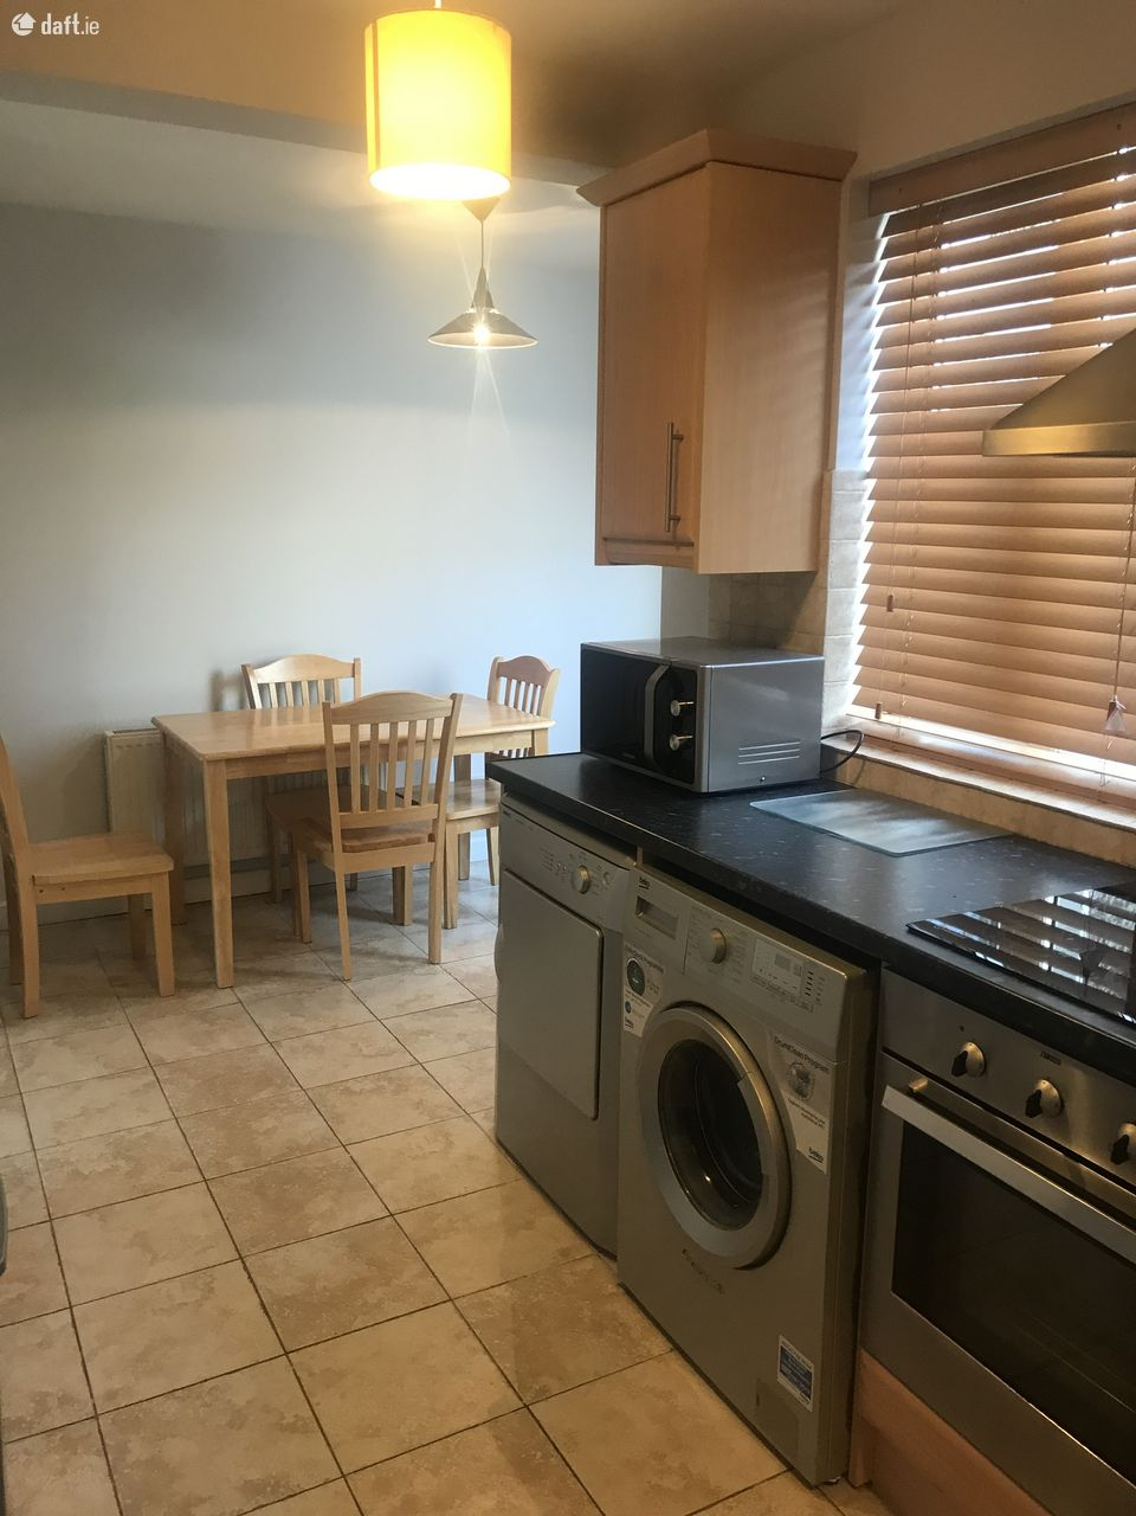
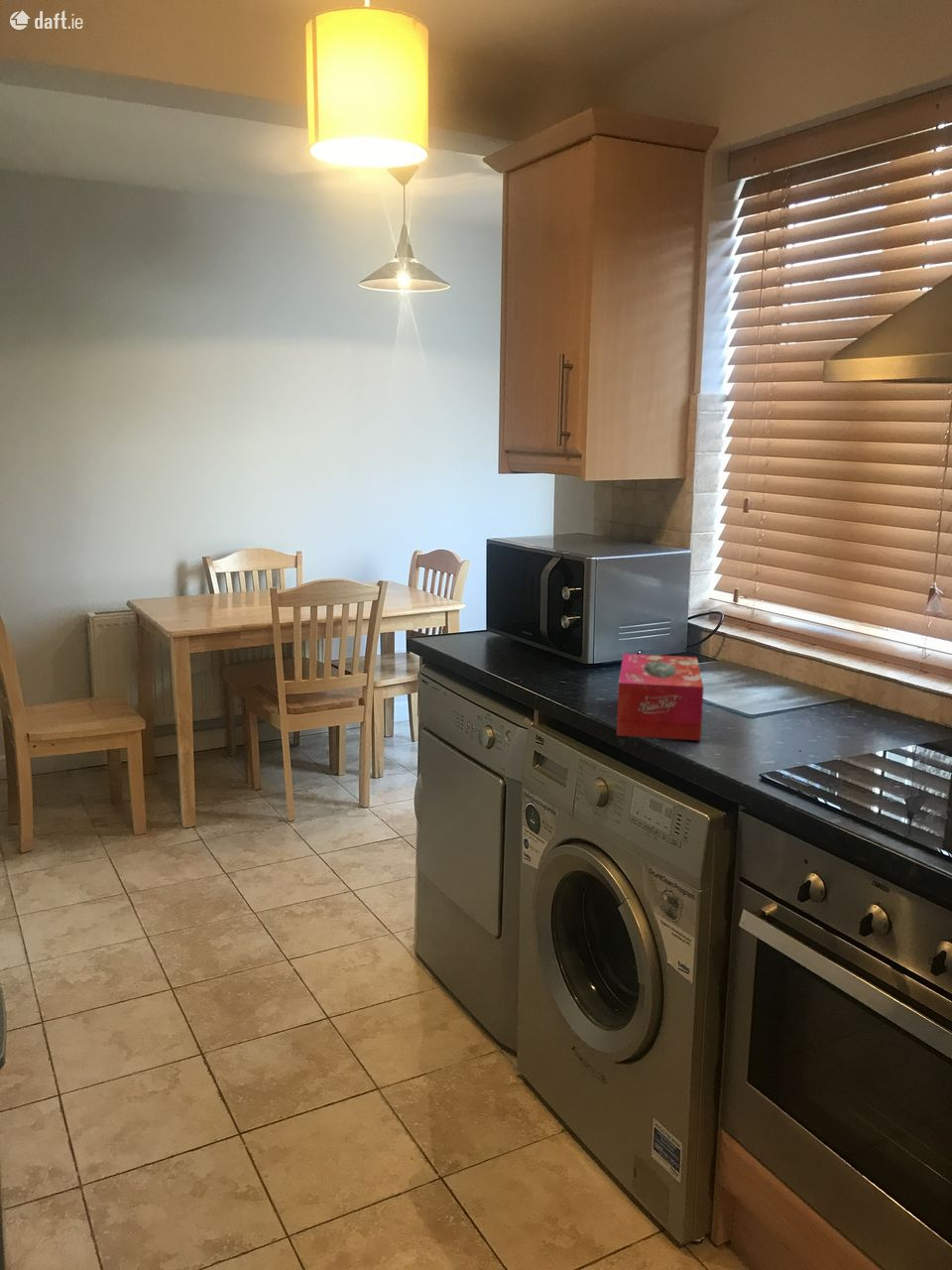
+ tissue box (658, 694)
